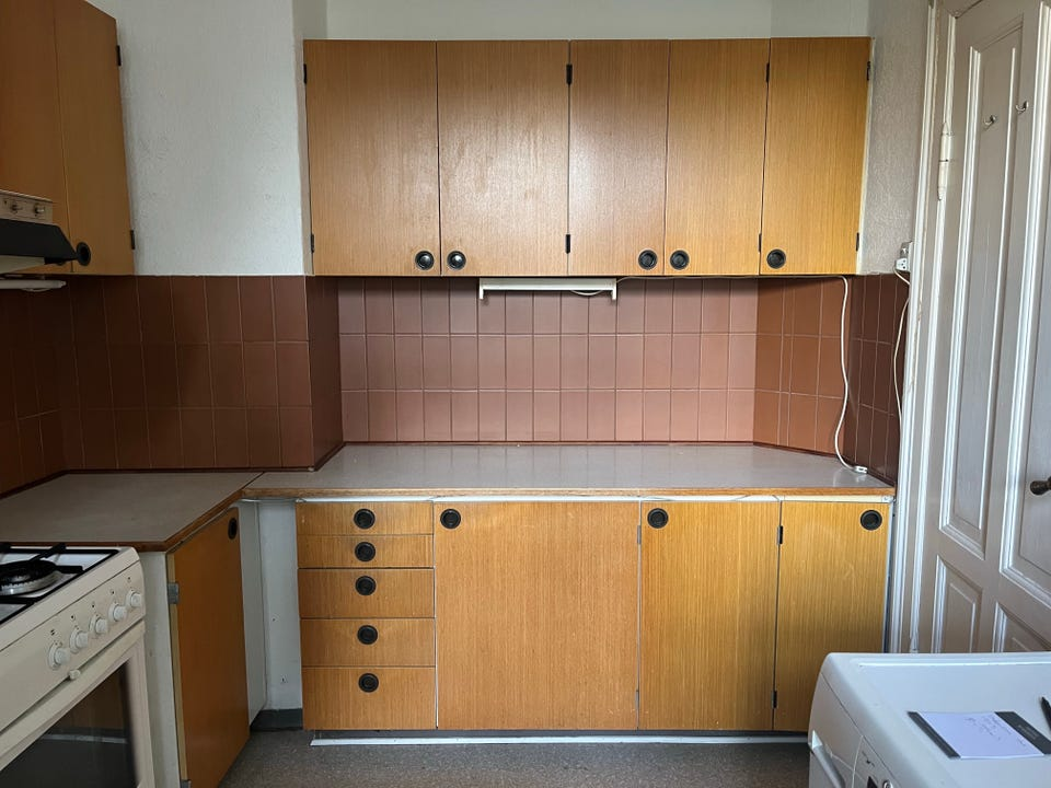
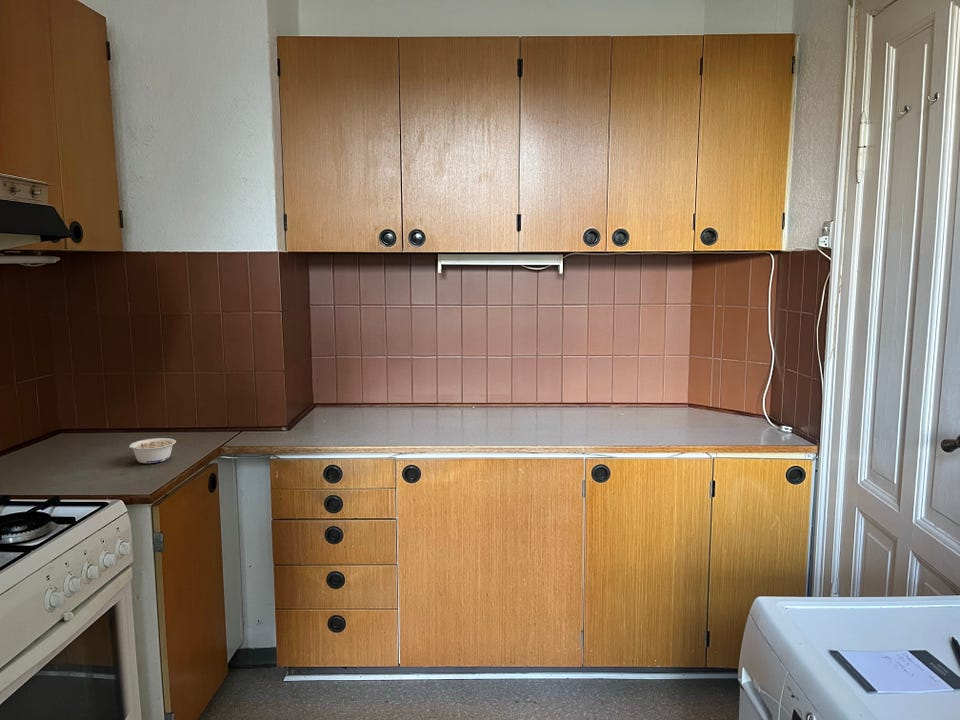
+ legume (152, 450)
